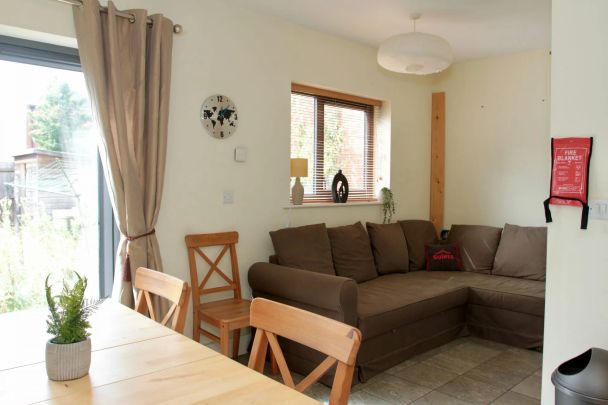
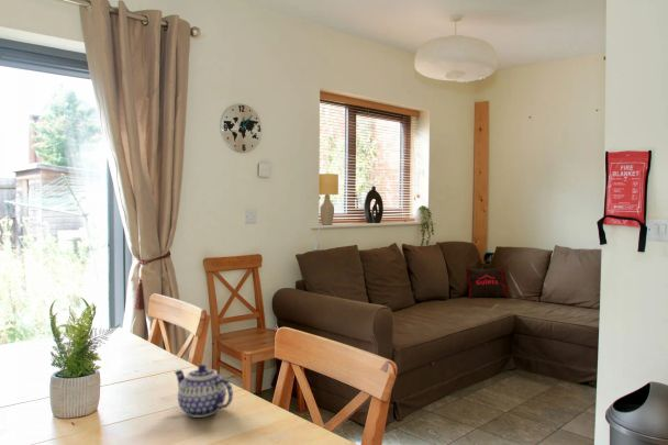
+ teapot (202, 388)
